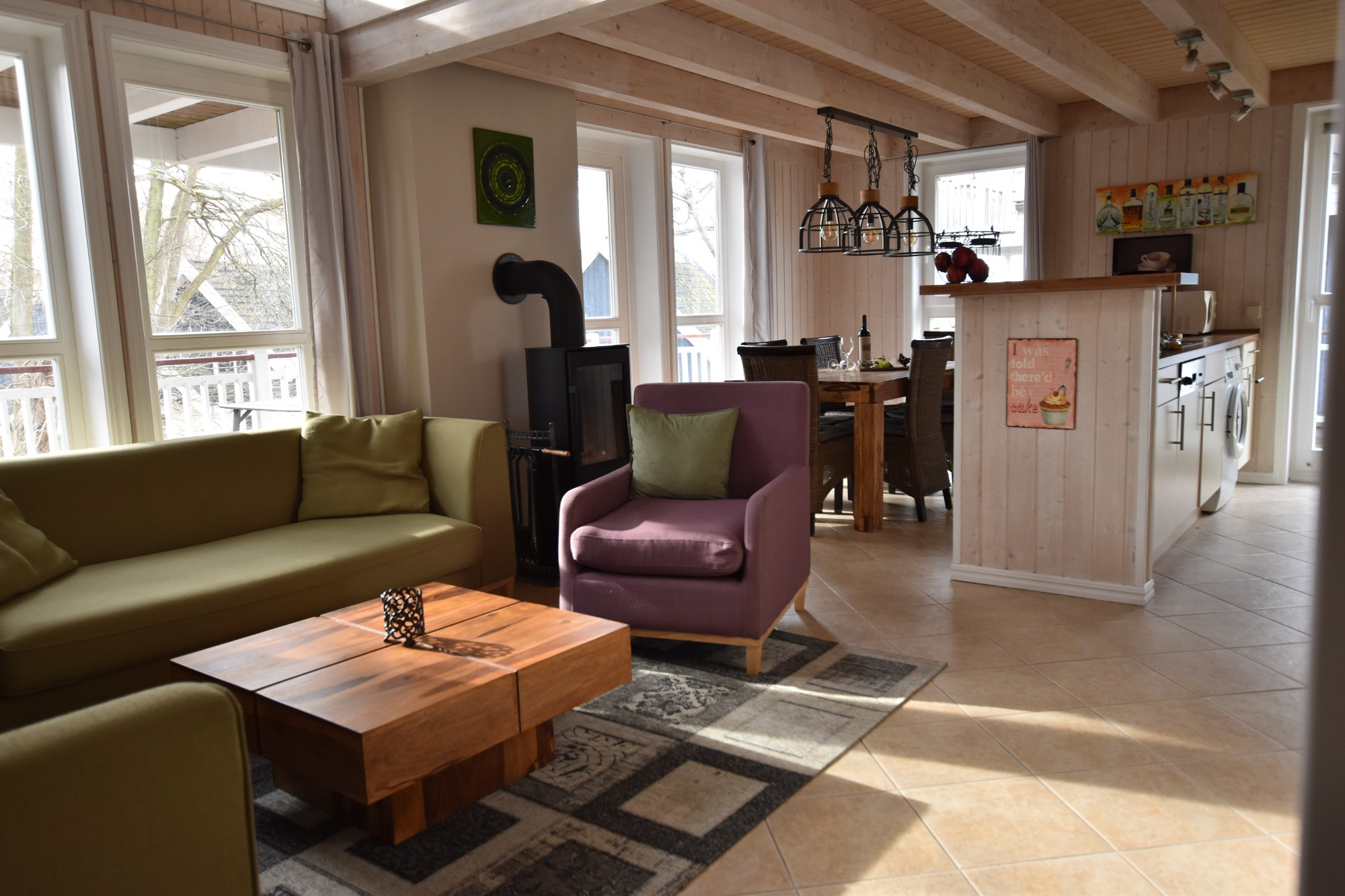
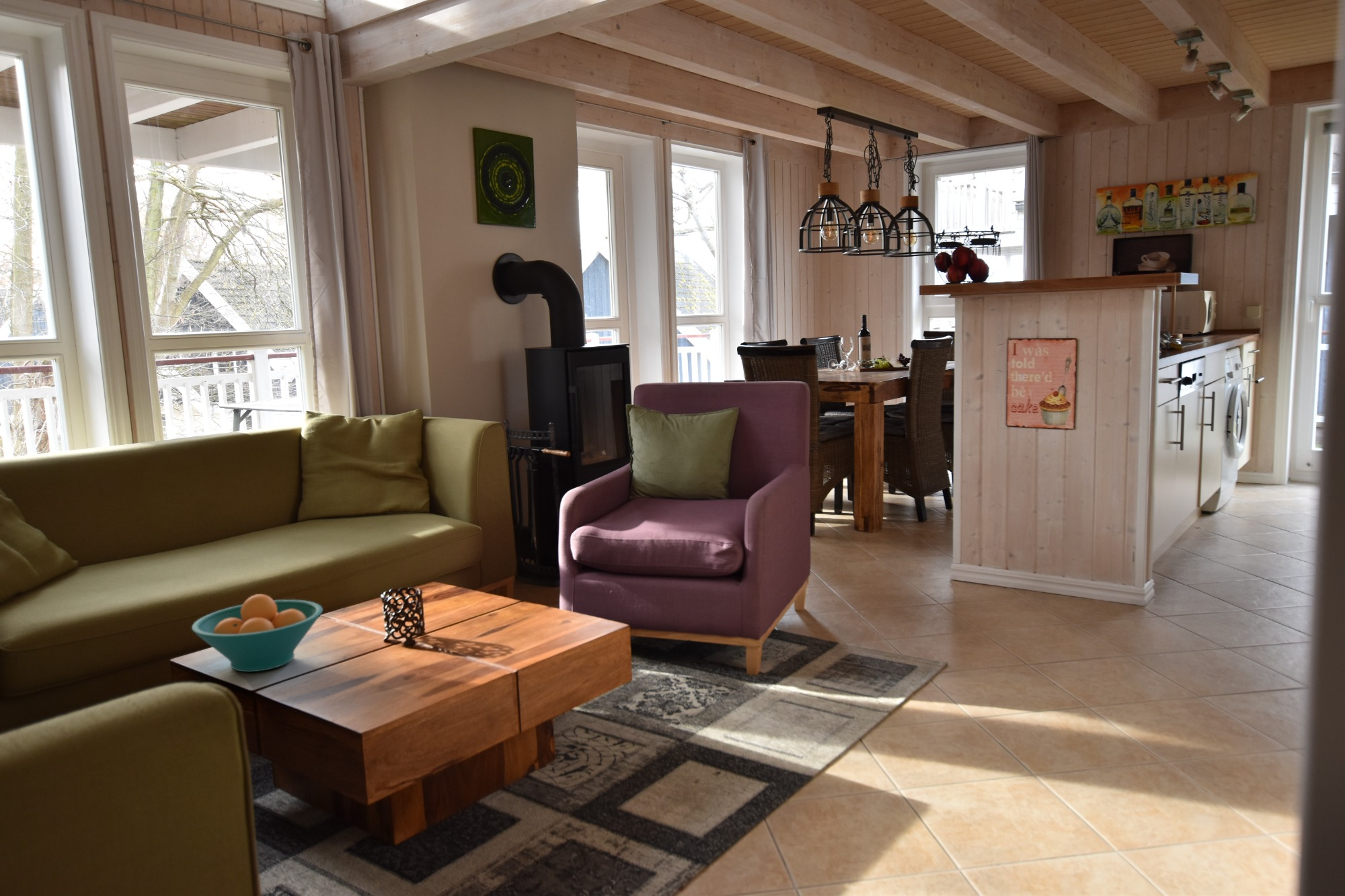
+ fruit bowl (260, 629)
